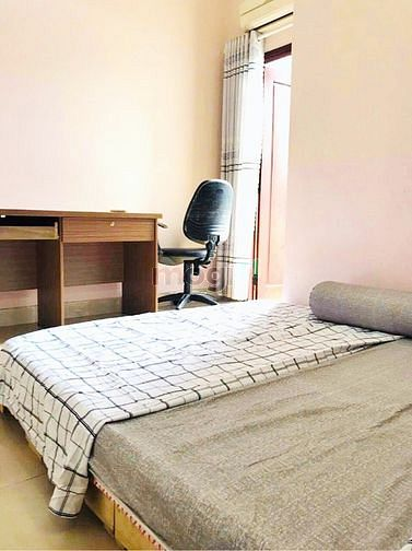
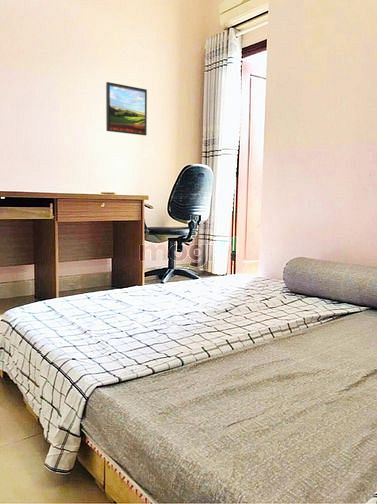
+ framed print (127, 109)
